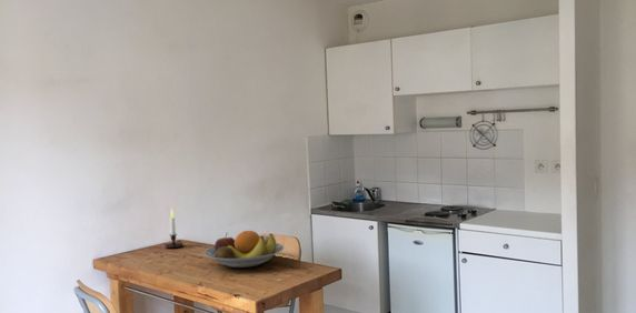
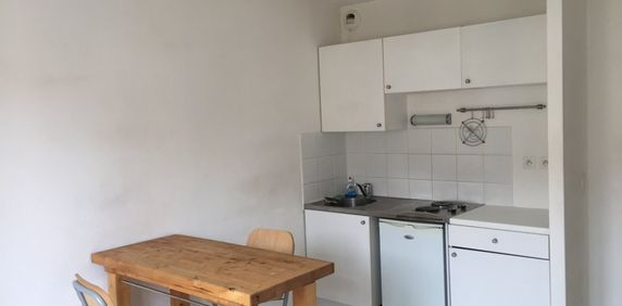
- candle (173, 228)
- fruit bowl (244, 245)
